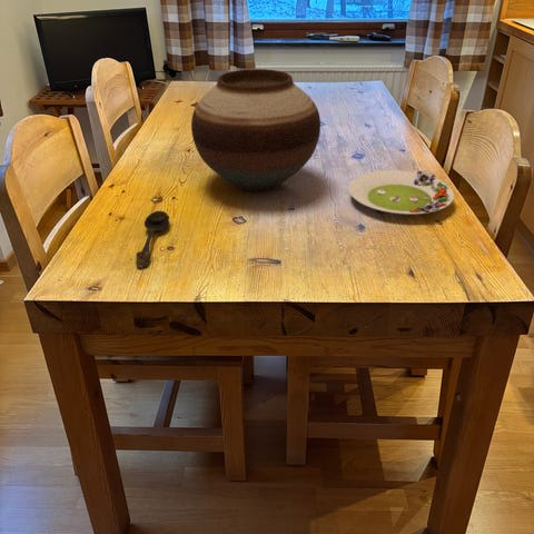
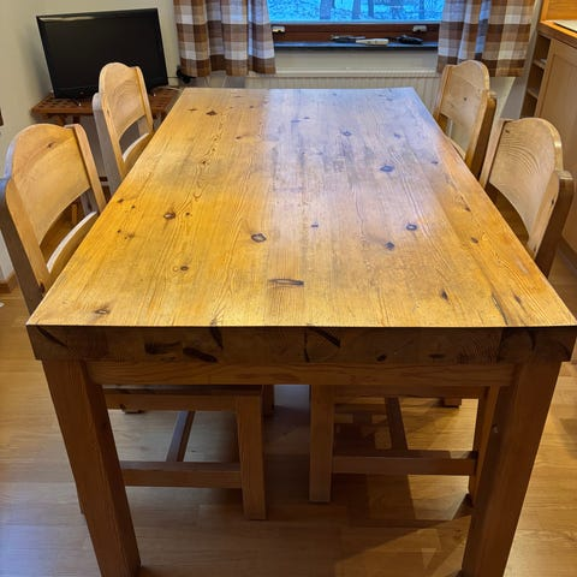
- salad plate (399, 192)
- spoon (149, 236)
- vase (256, 132)
